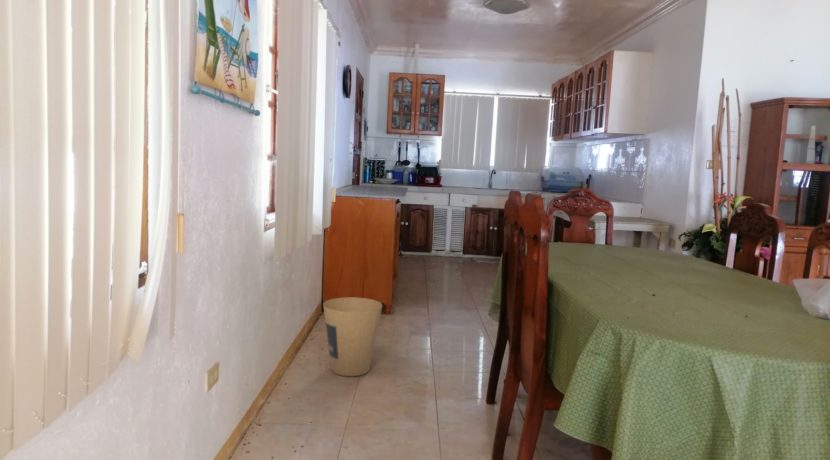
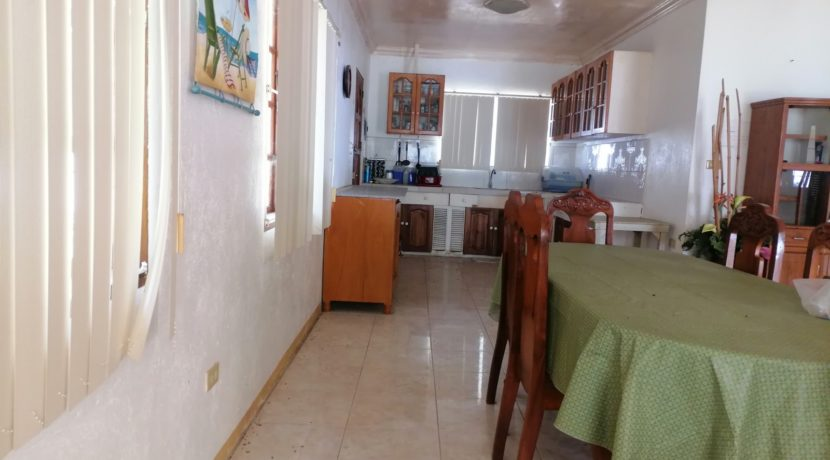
- trash can (351, 336)
